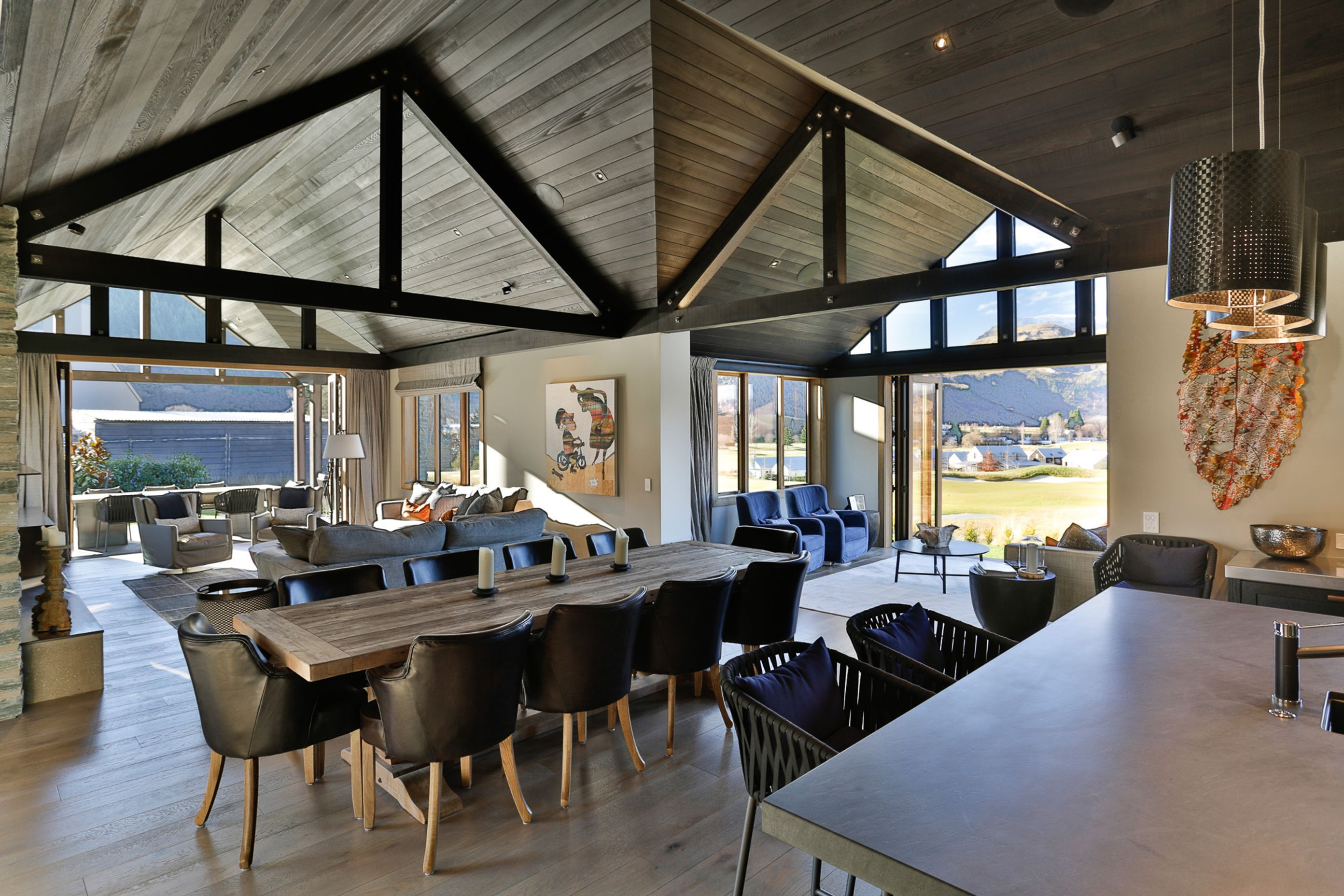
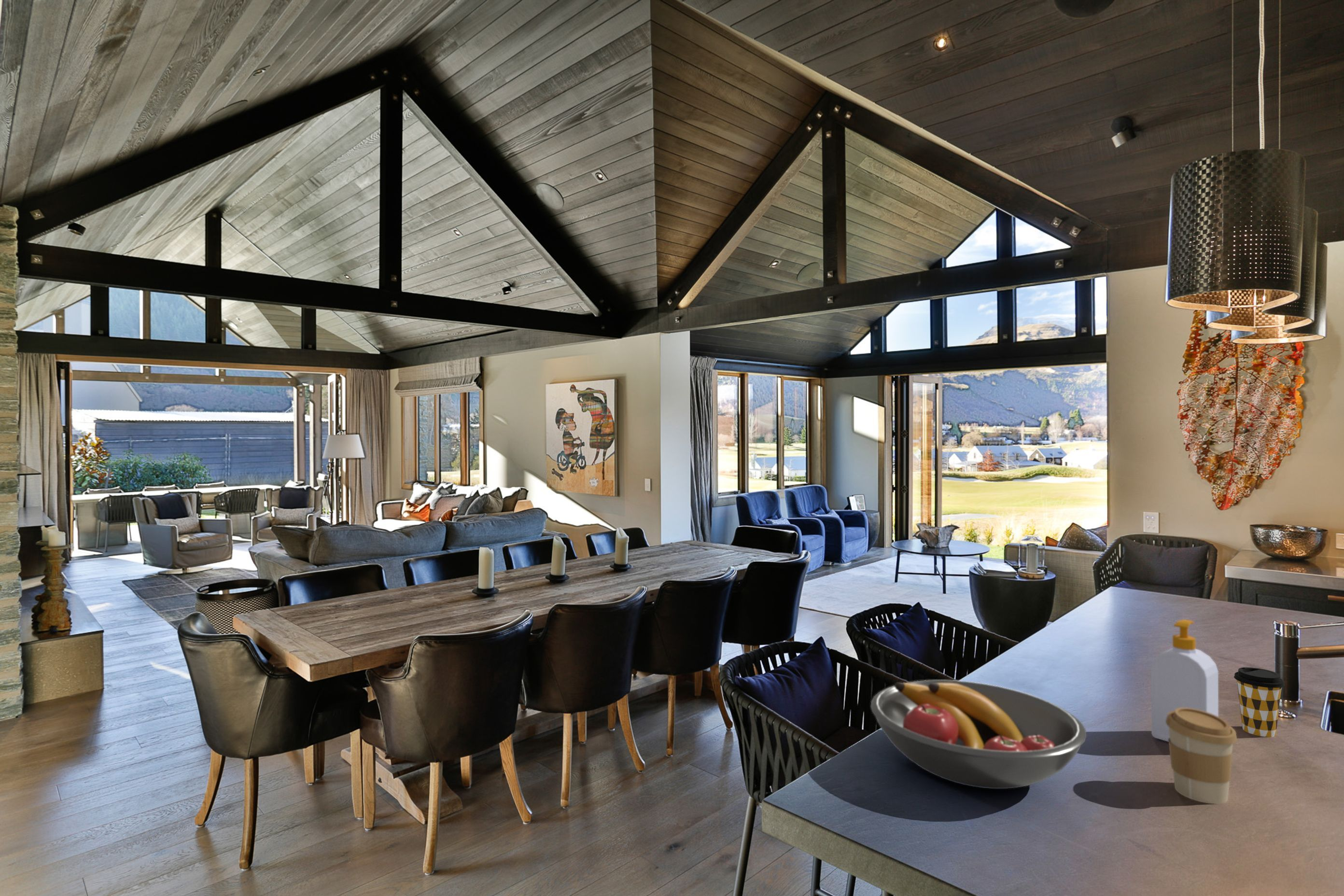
+ soap bottle (1185, 681)
+ fruit bowl (972, 732)
+ coffee cup (1259, 702)
+ coffee cup (1200, 754)
